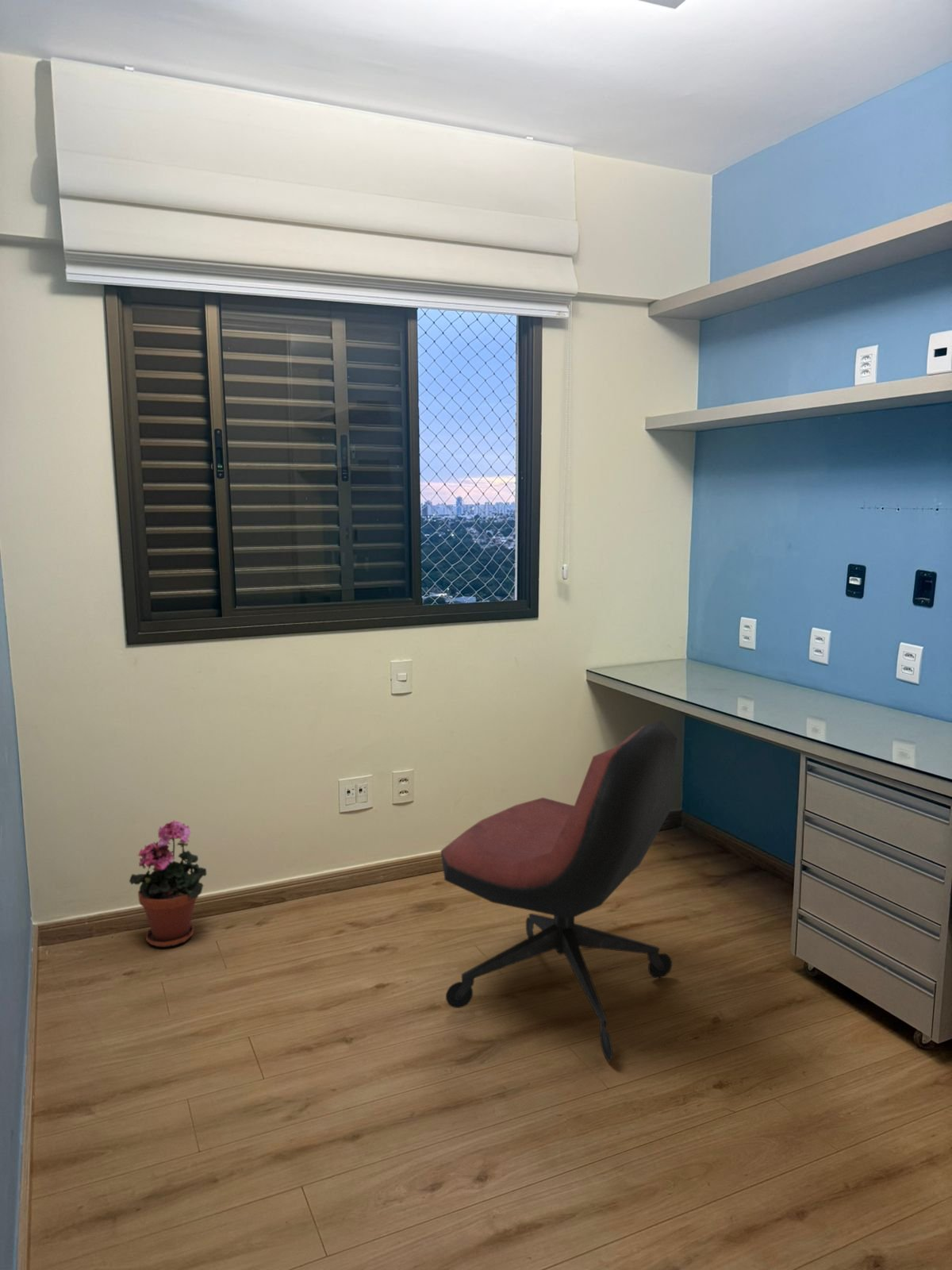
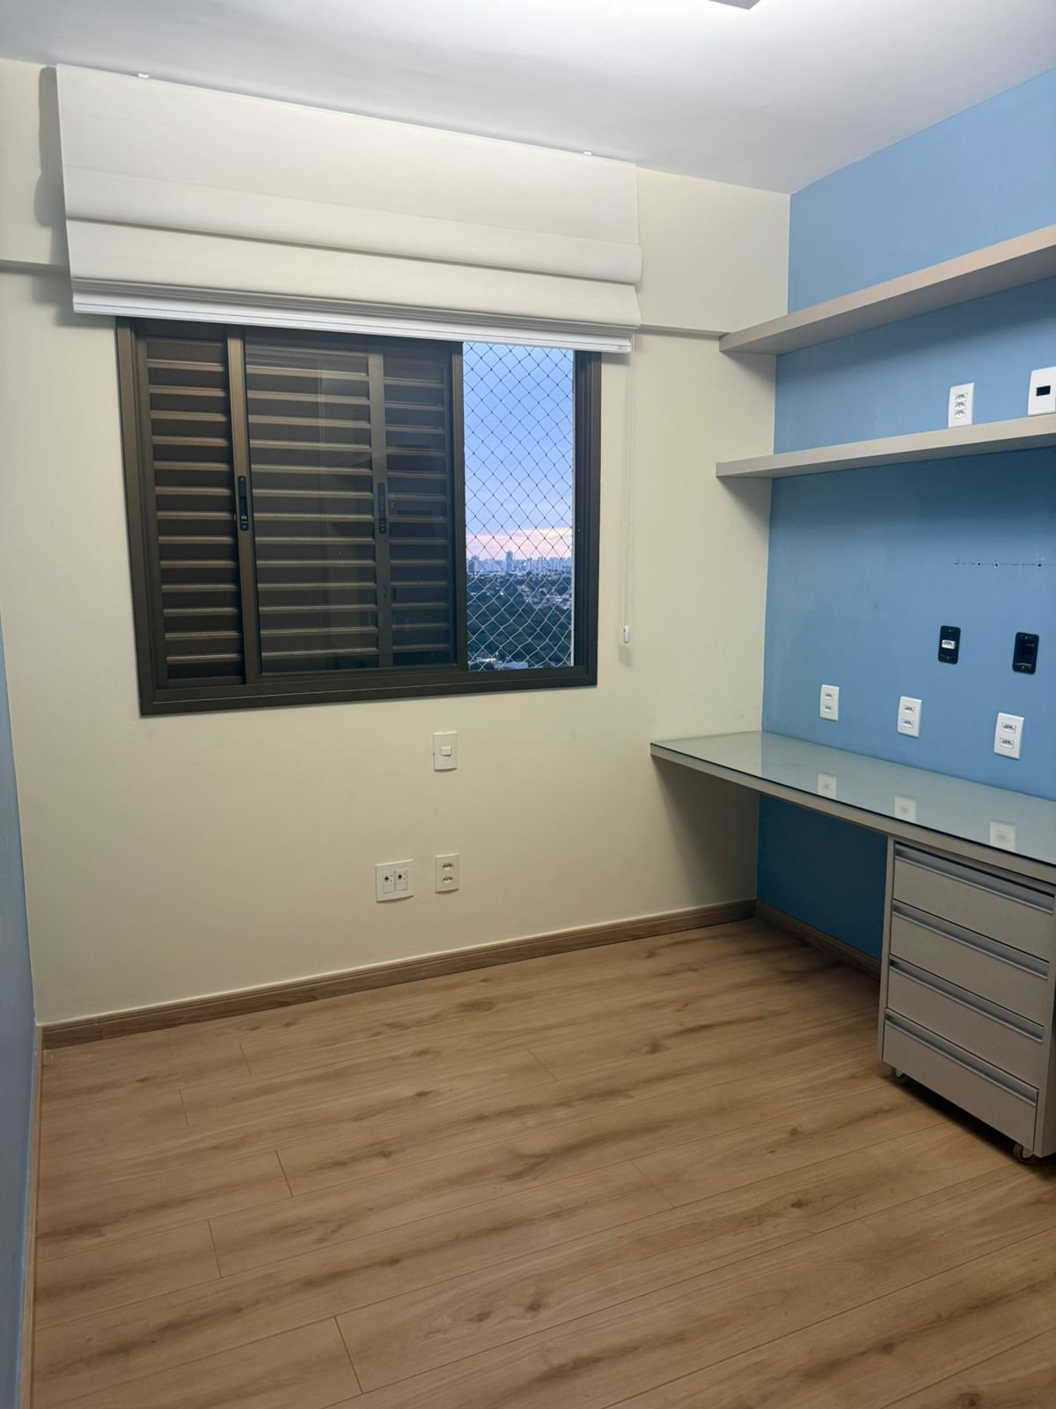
- potted plant (168, 879)
- office chair (565, 857)
